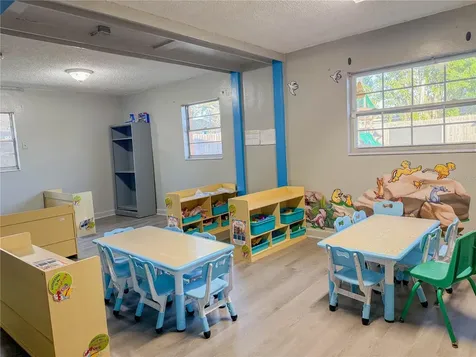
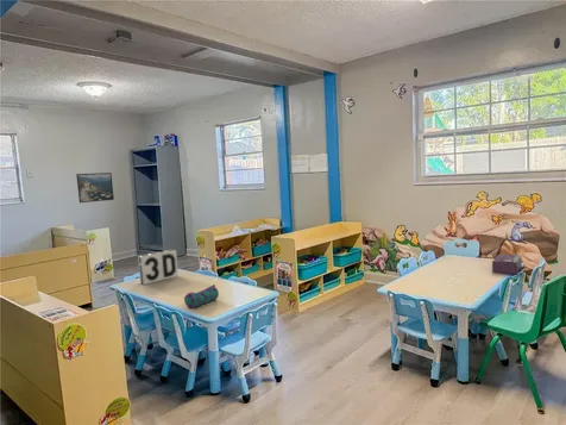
+ tissue box (507, 263)
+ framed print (95, 187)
+ pencil case (201, 295)
+ puzzle (158, 265)
